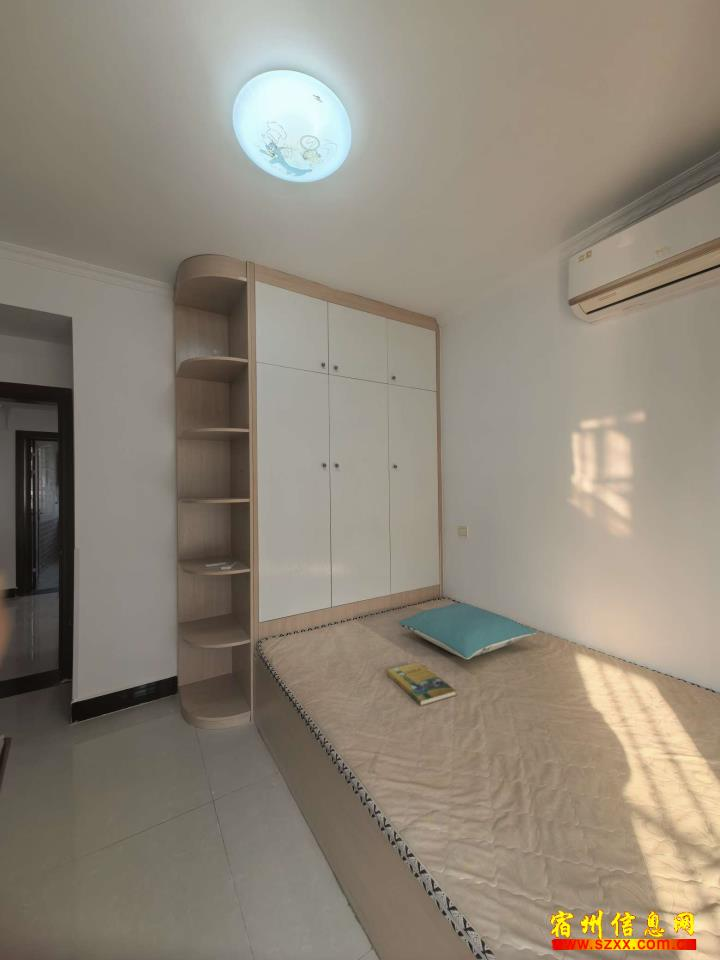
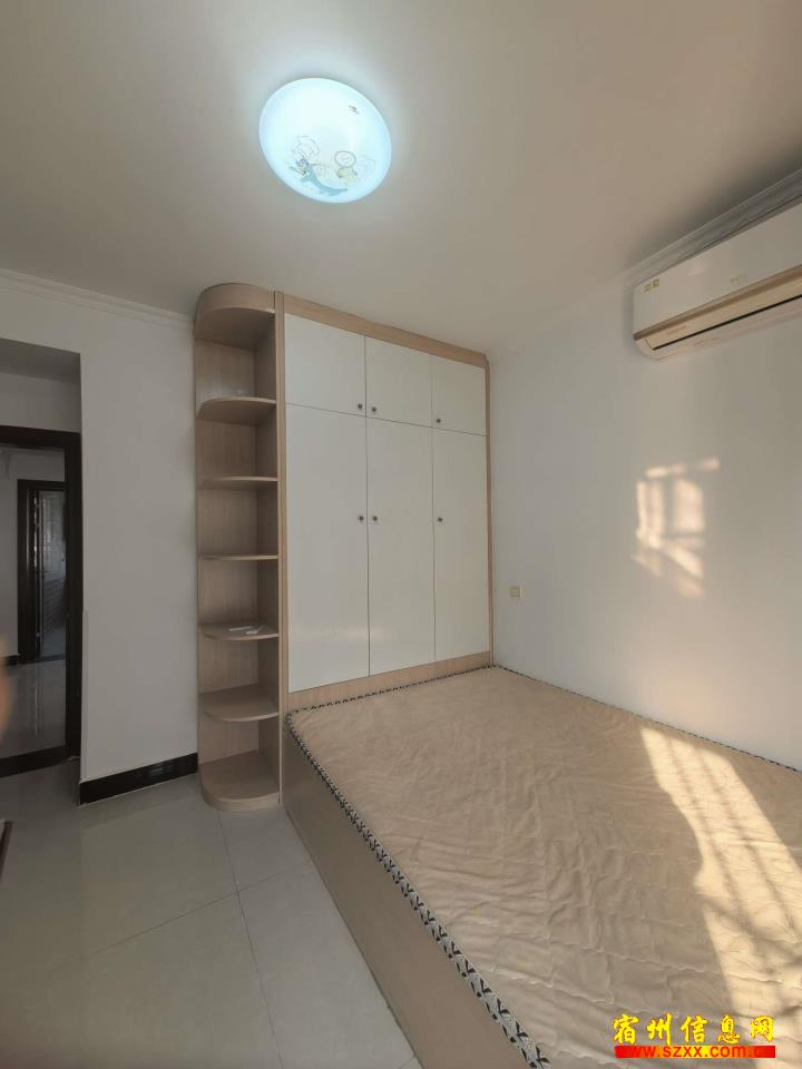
- booklet (419, 682)
- pillow (464, 627)
